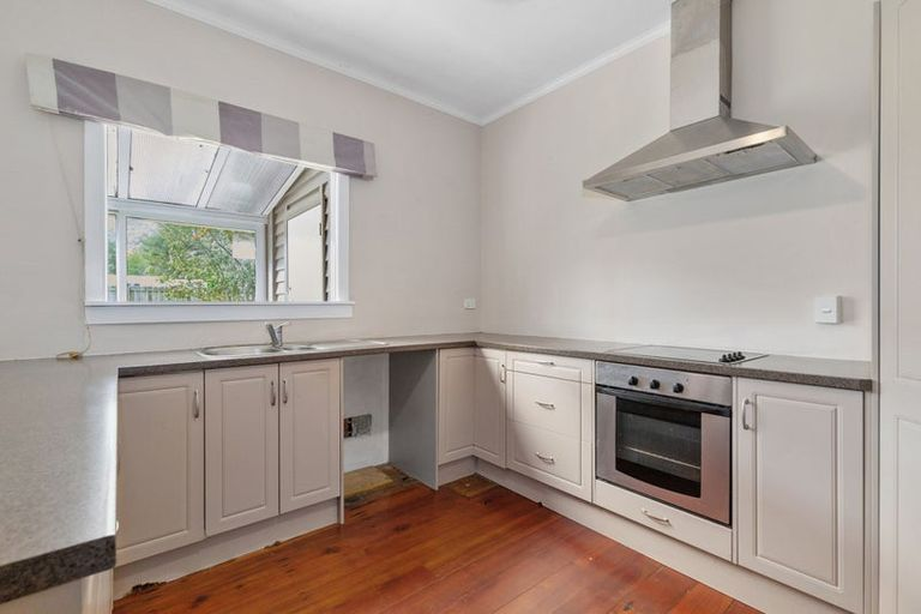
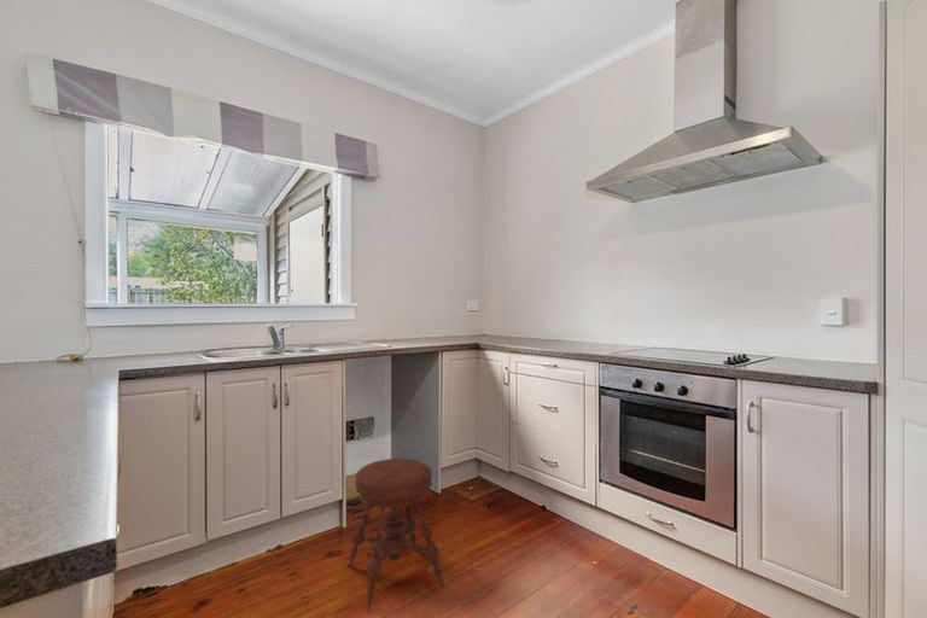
+ stool (393, 520)
